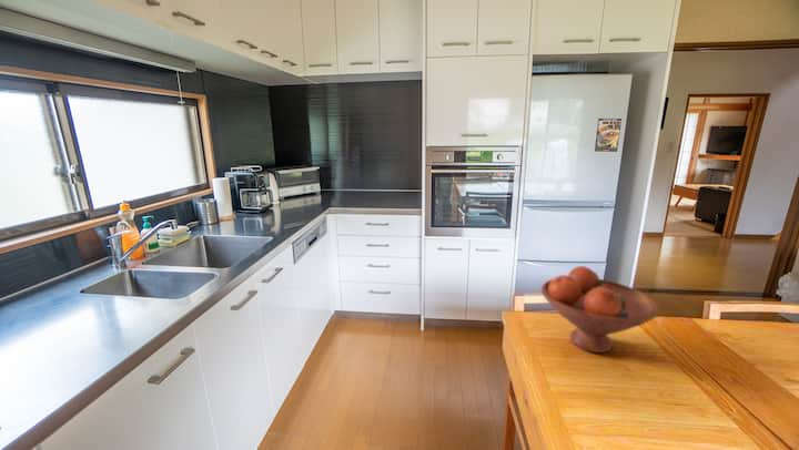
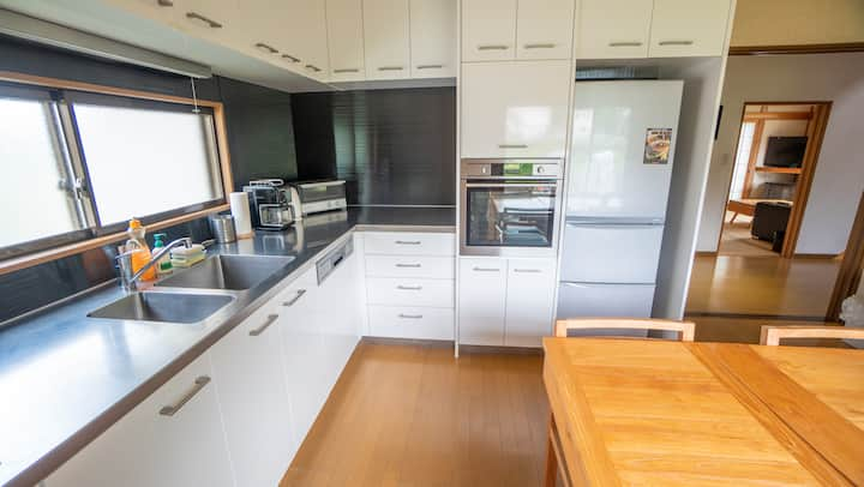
- fruit bowl (594, 309)
